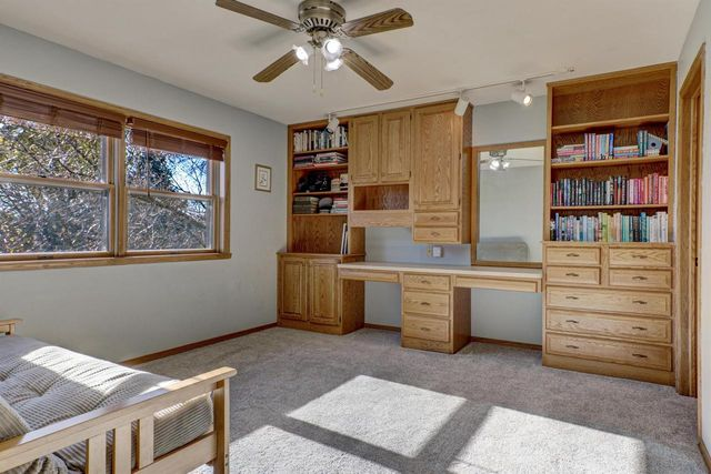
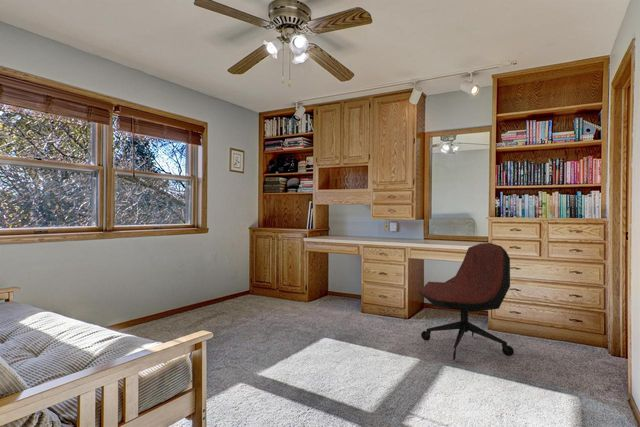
+ office chair (464, 295)
